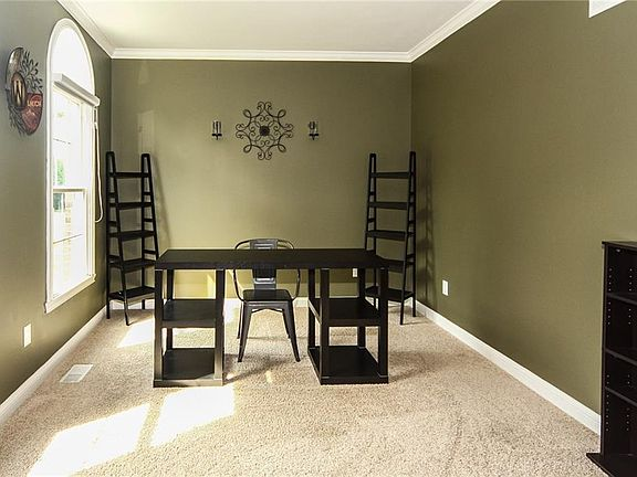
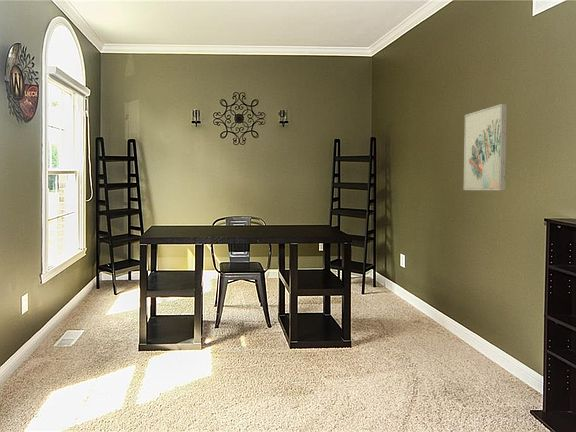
+ wall art (483, 150)
